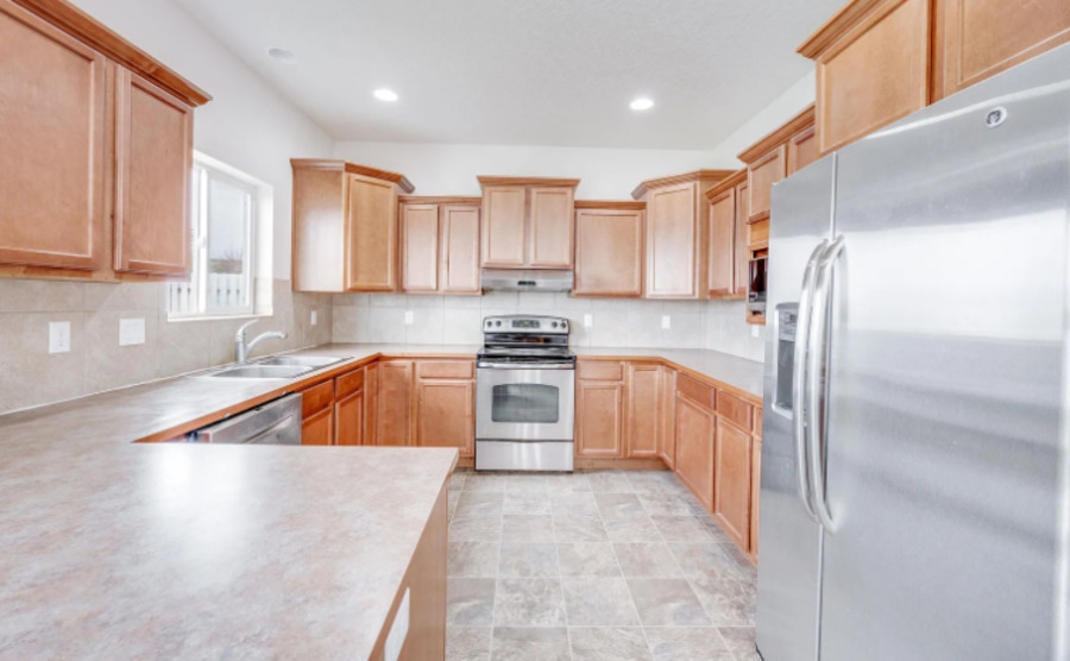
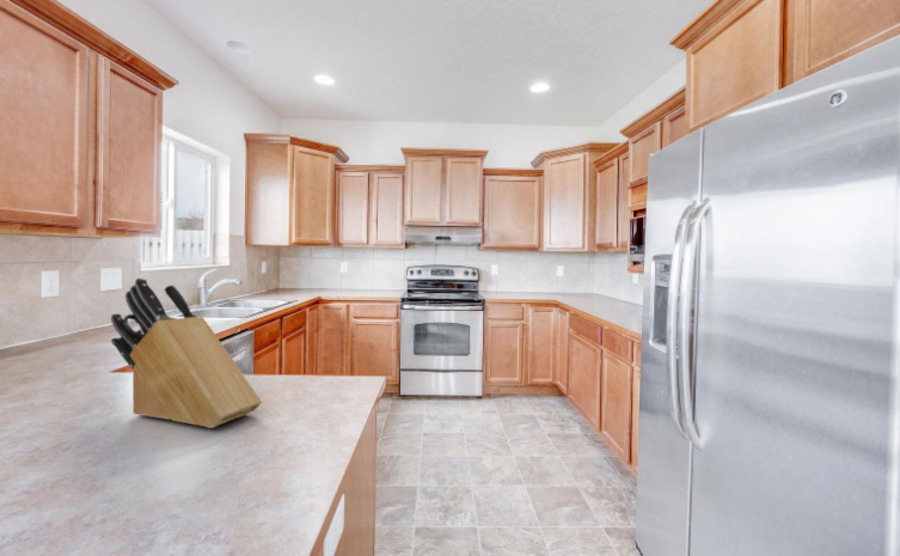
+ knife block (184, 345)
